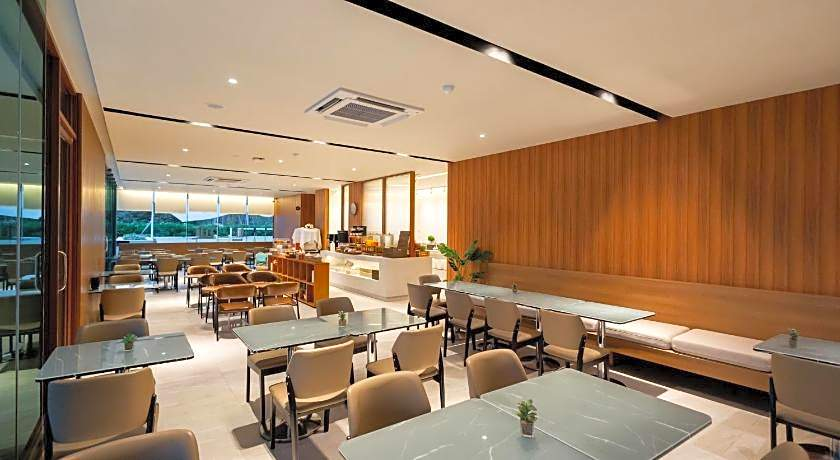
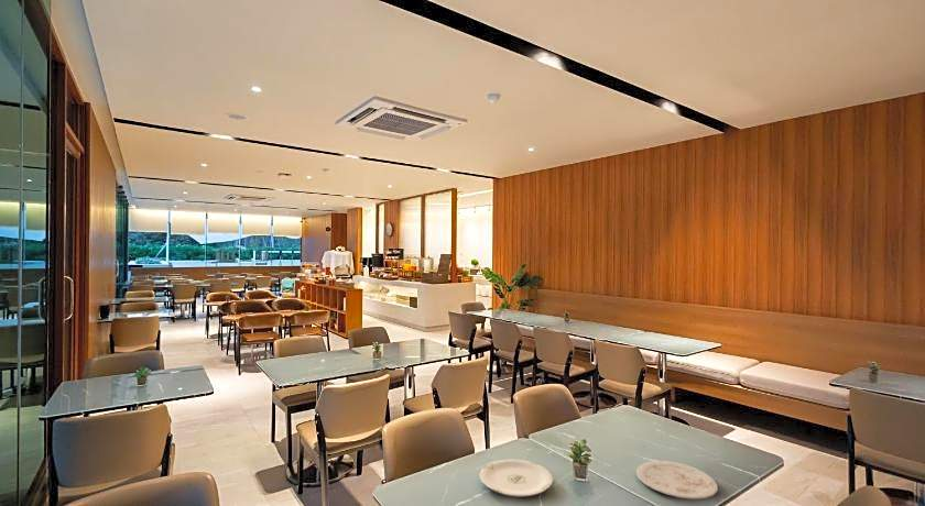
+ plate (515, 479)
+ plate (675, 479)
